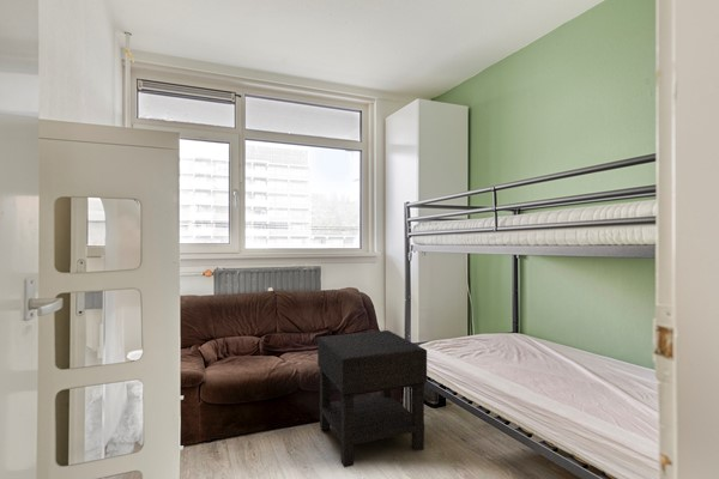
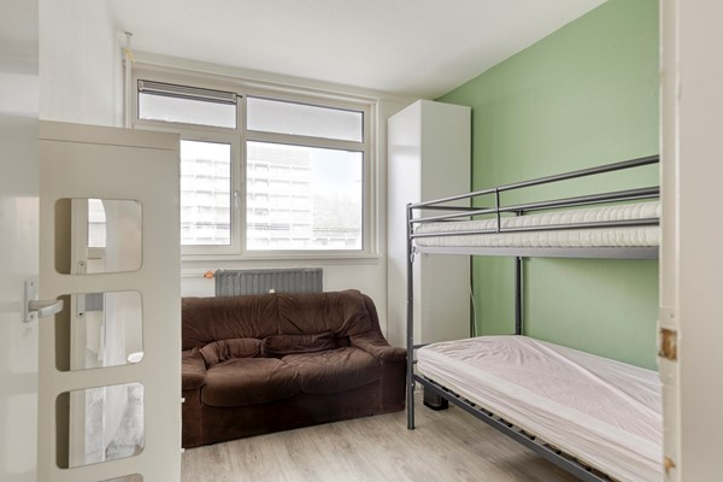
- nightstand (368, 389)
